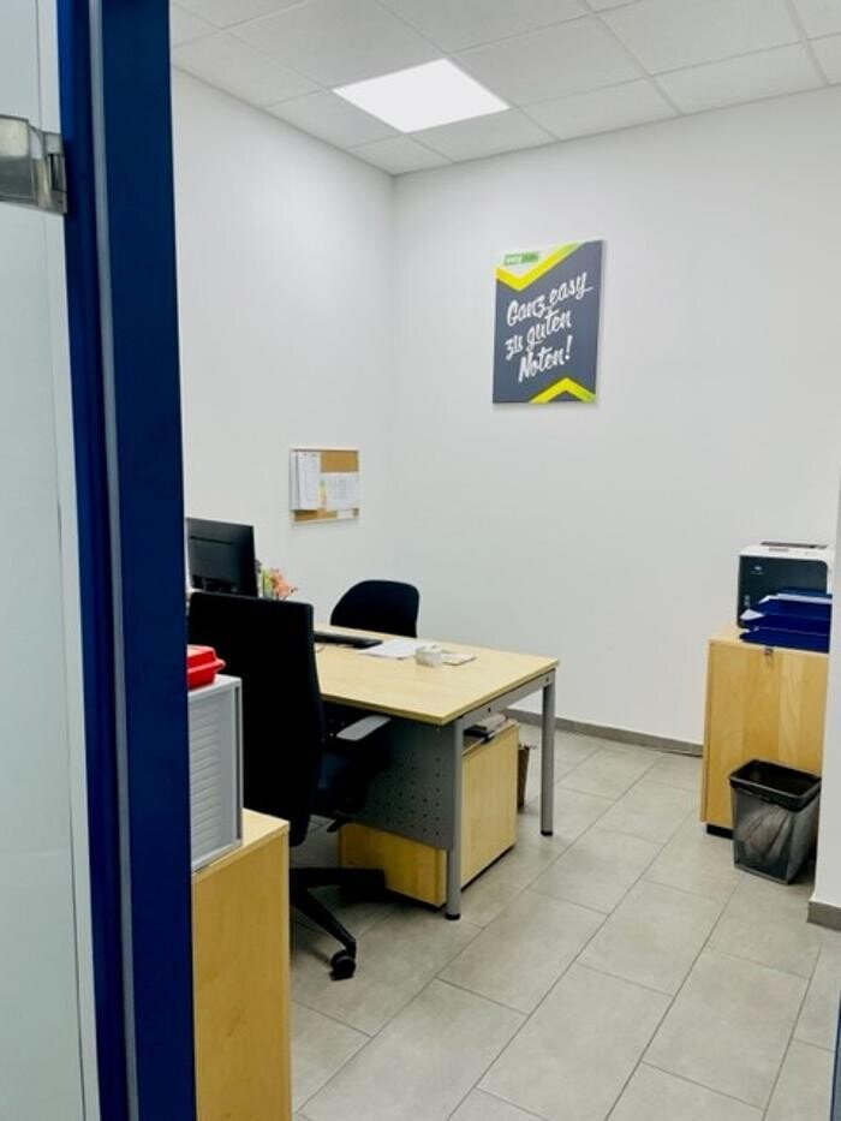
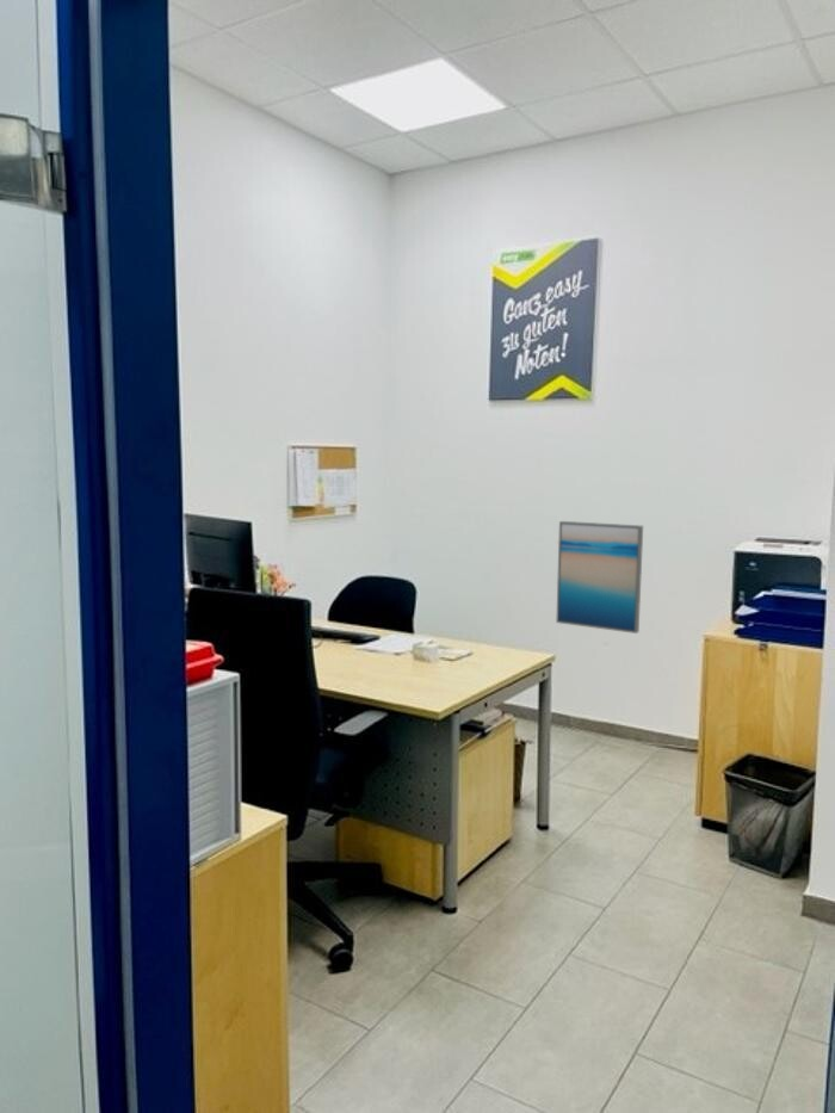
+ wall art (598, 575)
